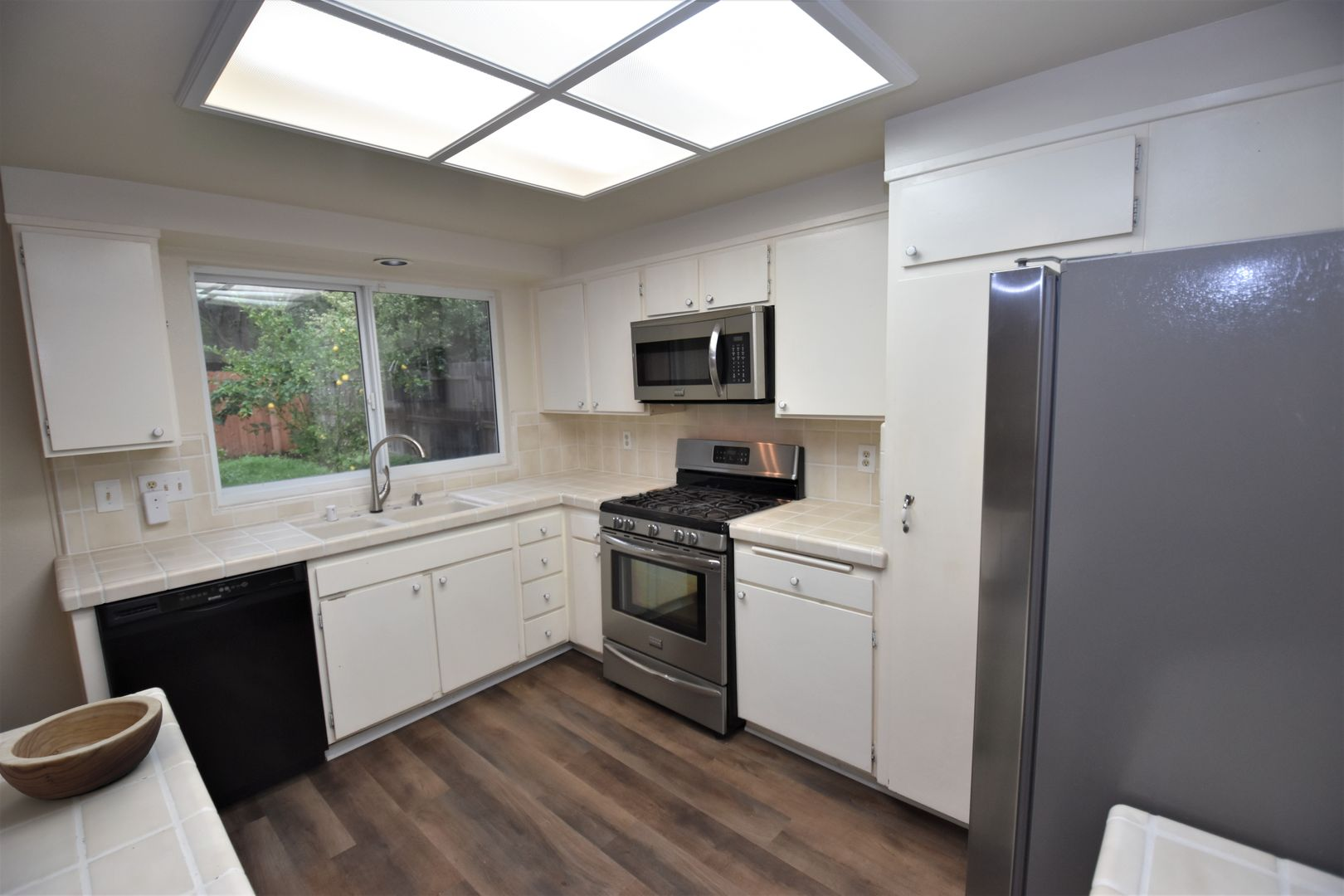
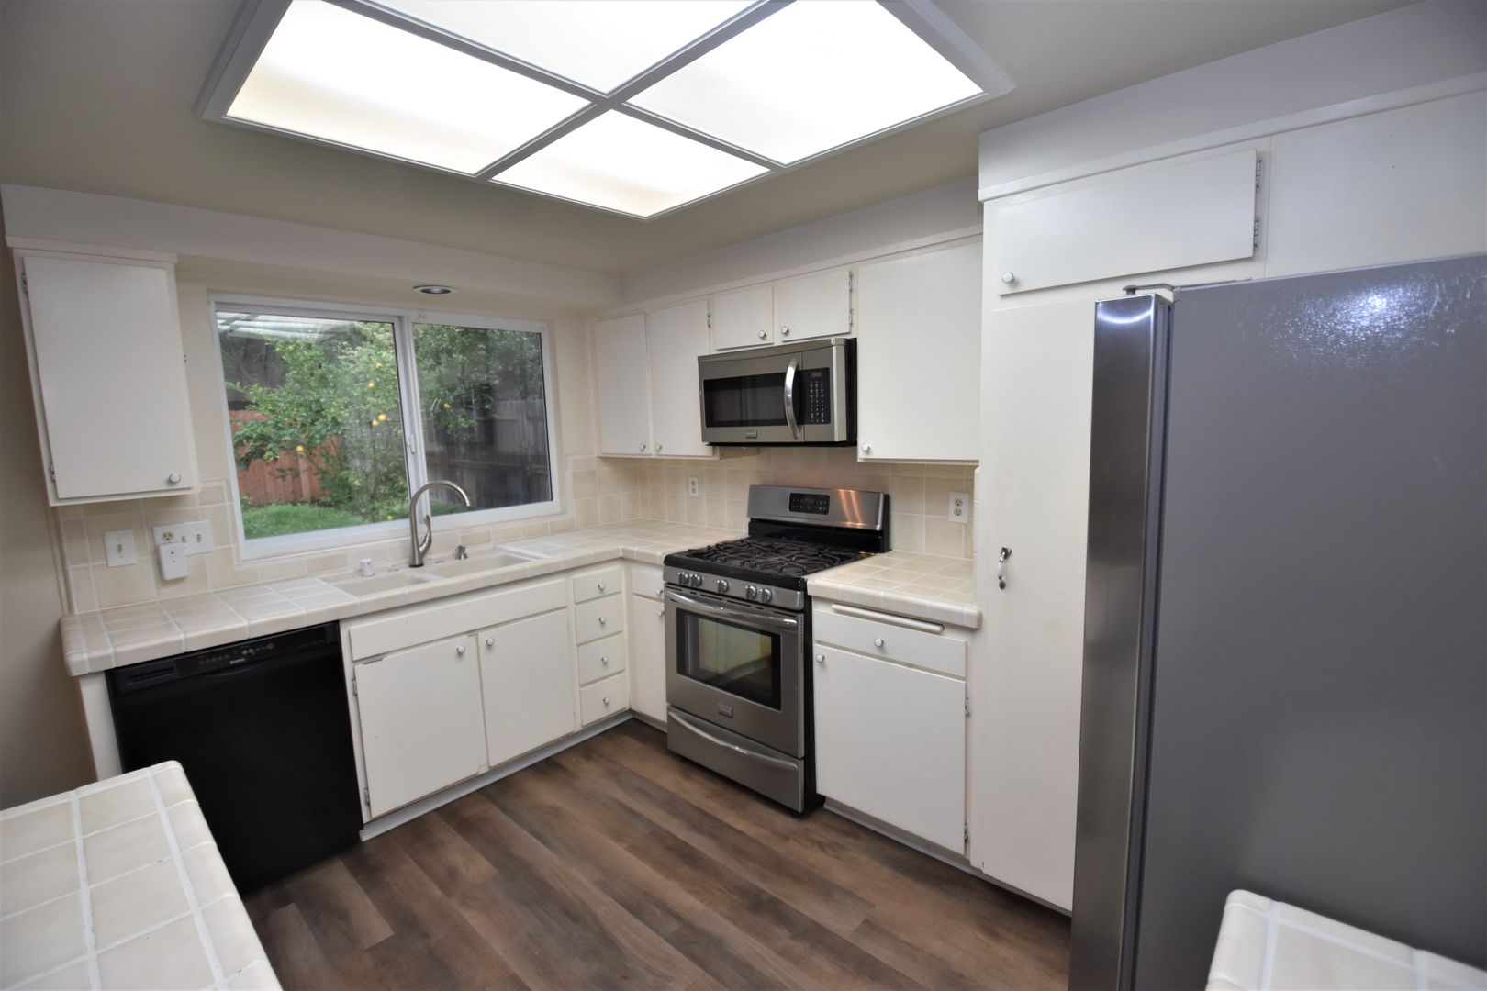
- bowl (87, 750)
